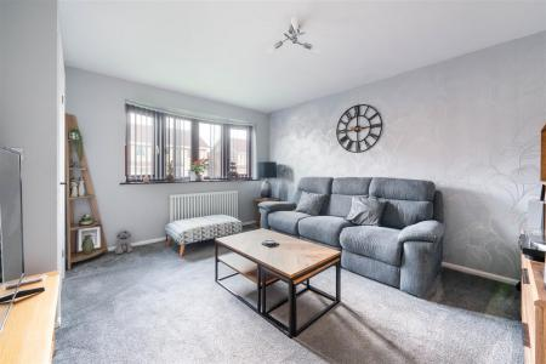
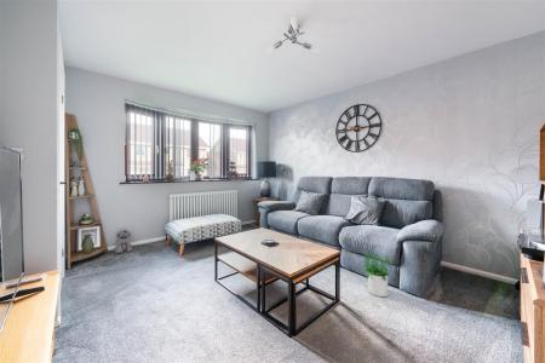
+ potted plant (375, 271)
